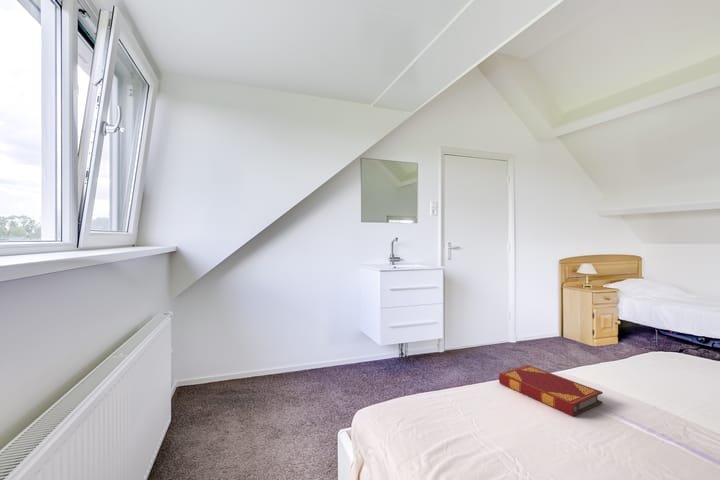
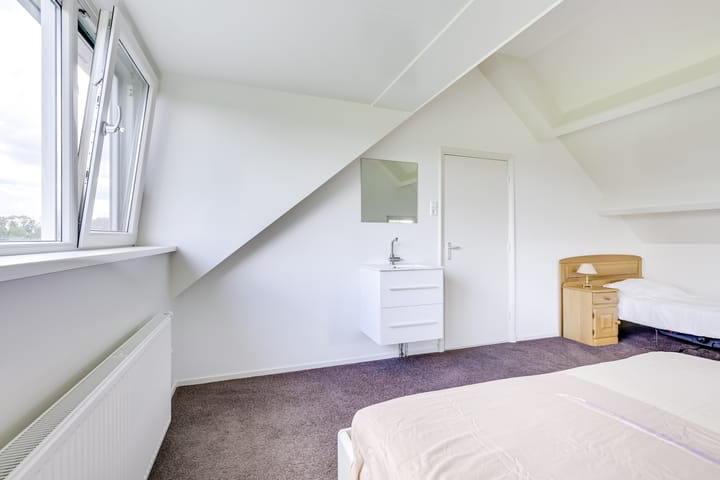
- hardback book (547, 387)
